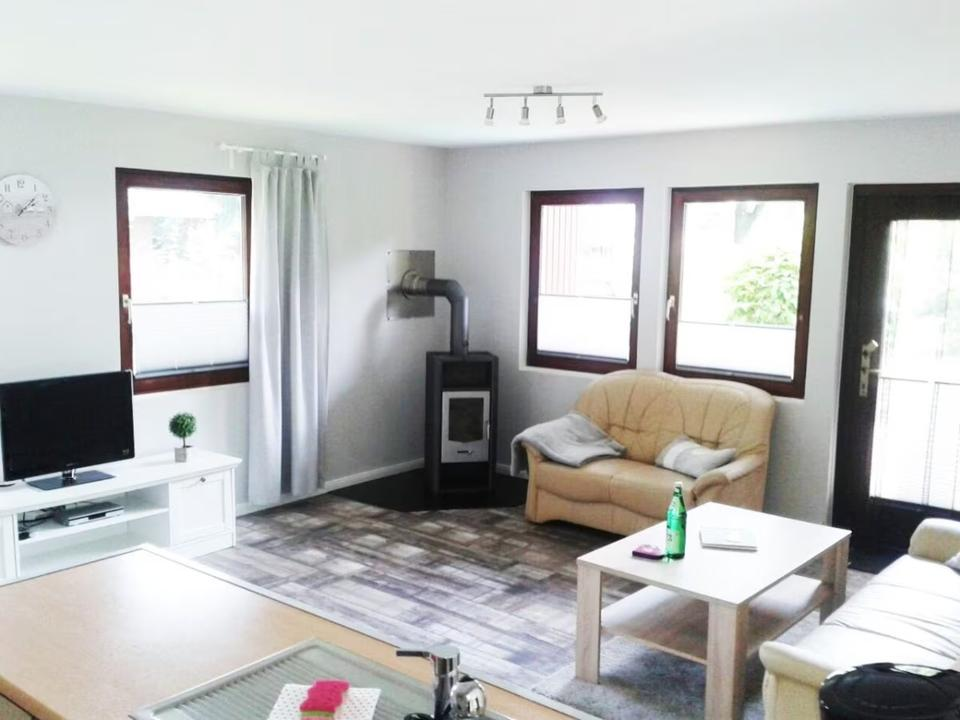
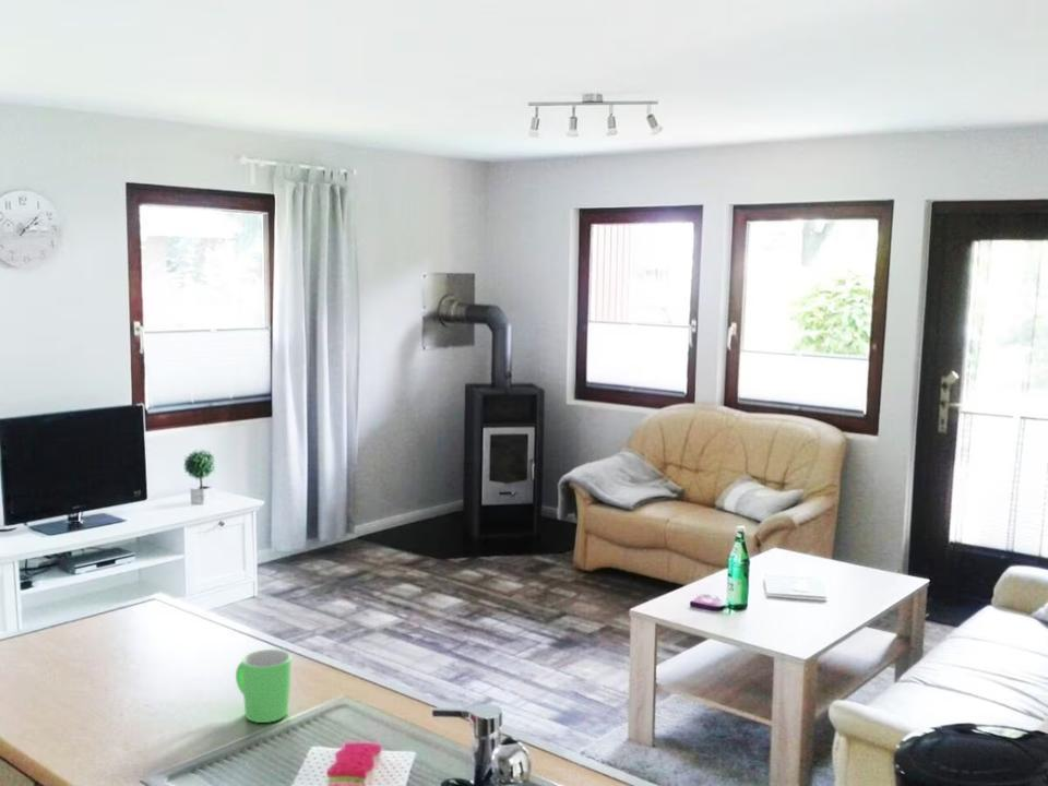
+ mug (260, 683)
